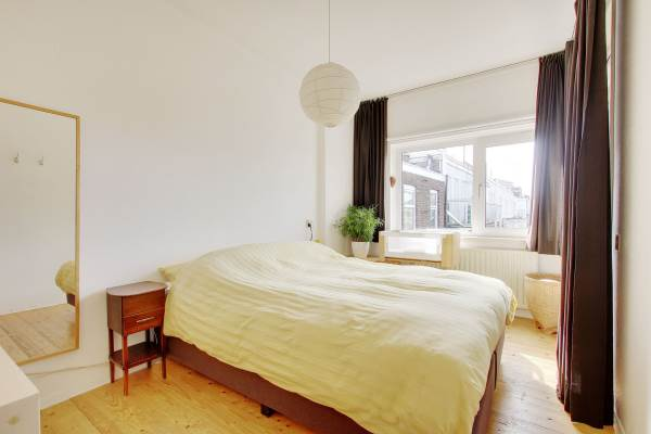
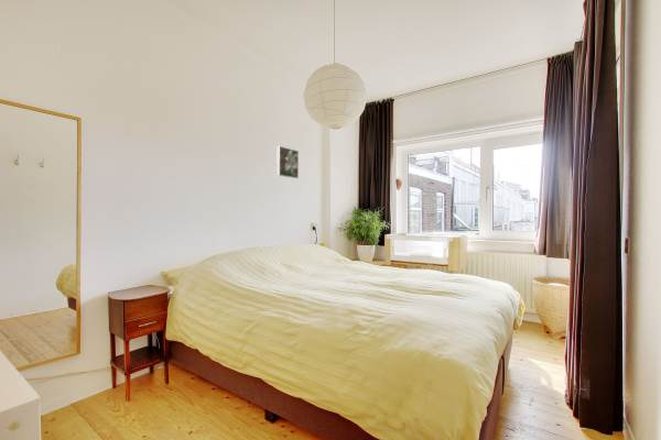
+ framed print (288, 163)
